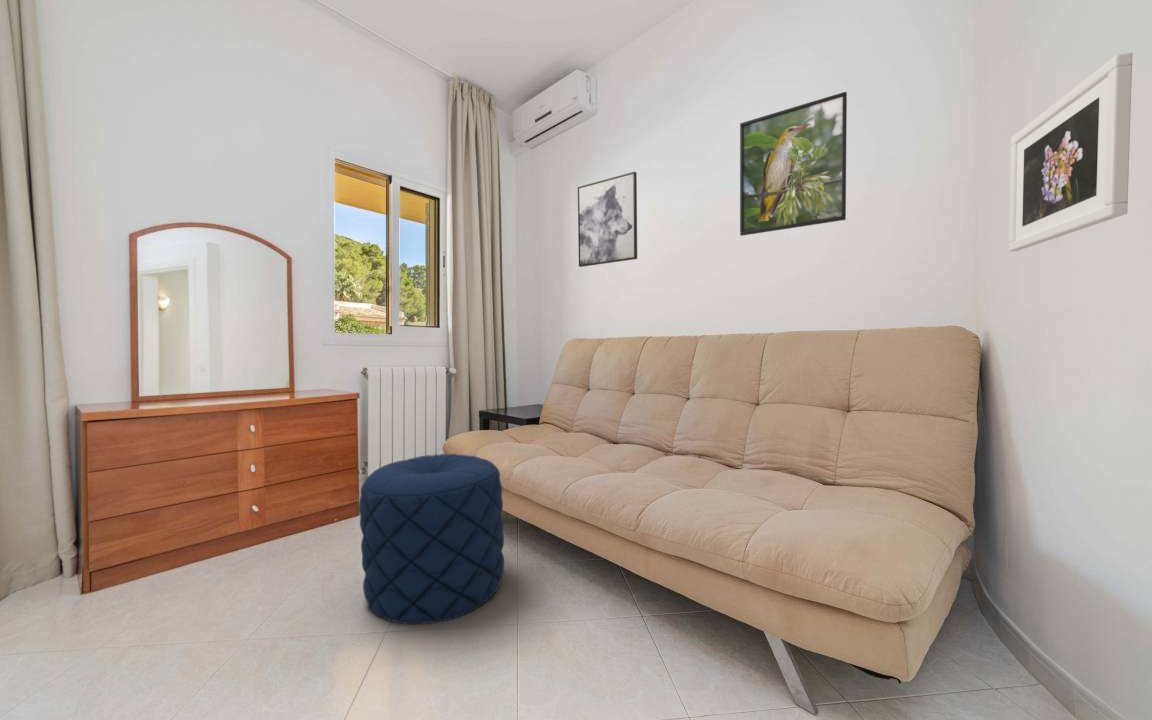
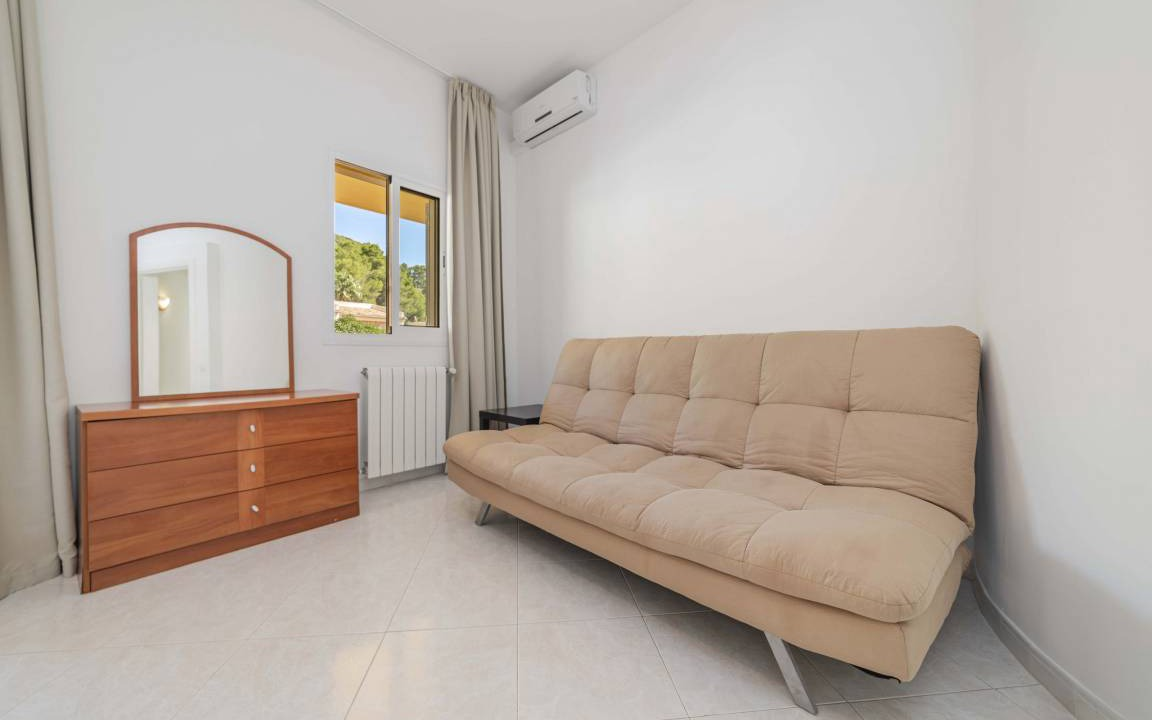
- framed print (789, 168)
- wall art (606, 221)
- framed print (1059, 169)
- pouf (435, 525)
